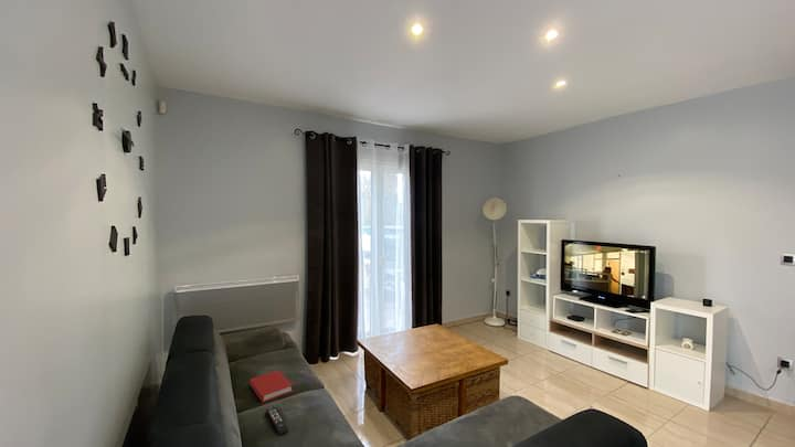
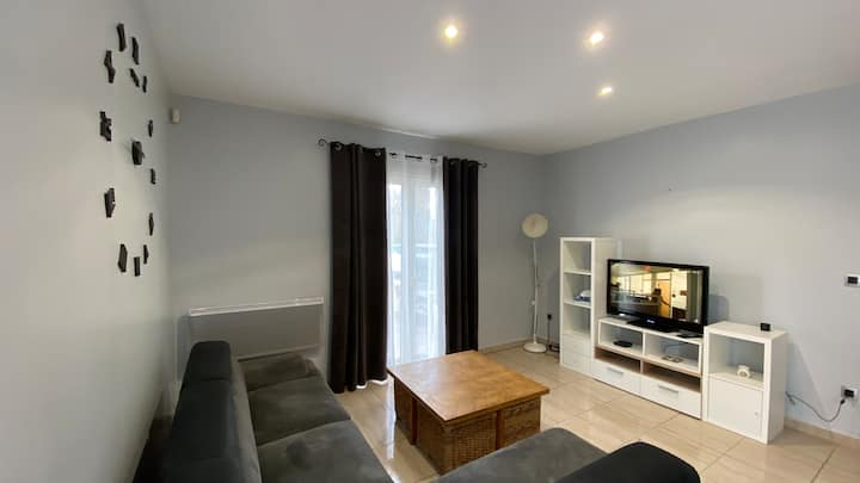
- book (271, 385)
- remote control (276, 419)
